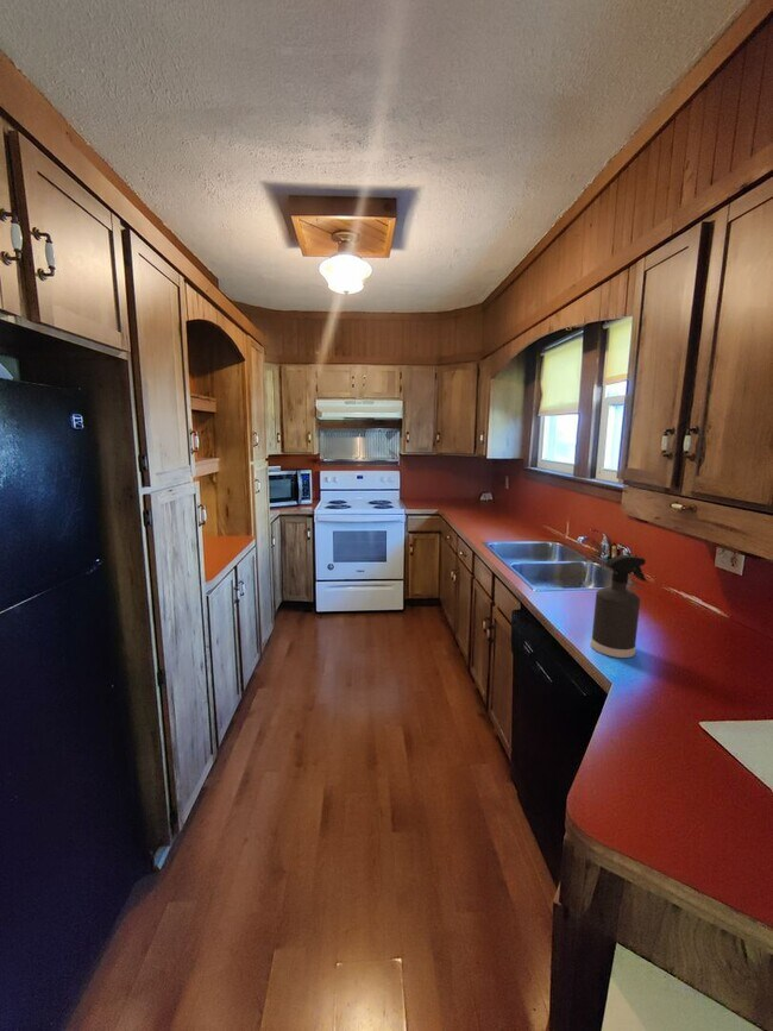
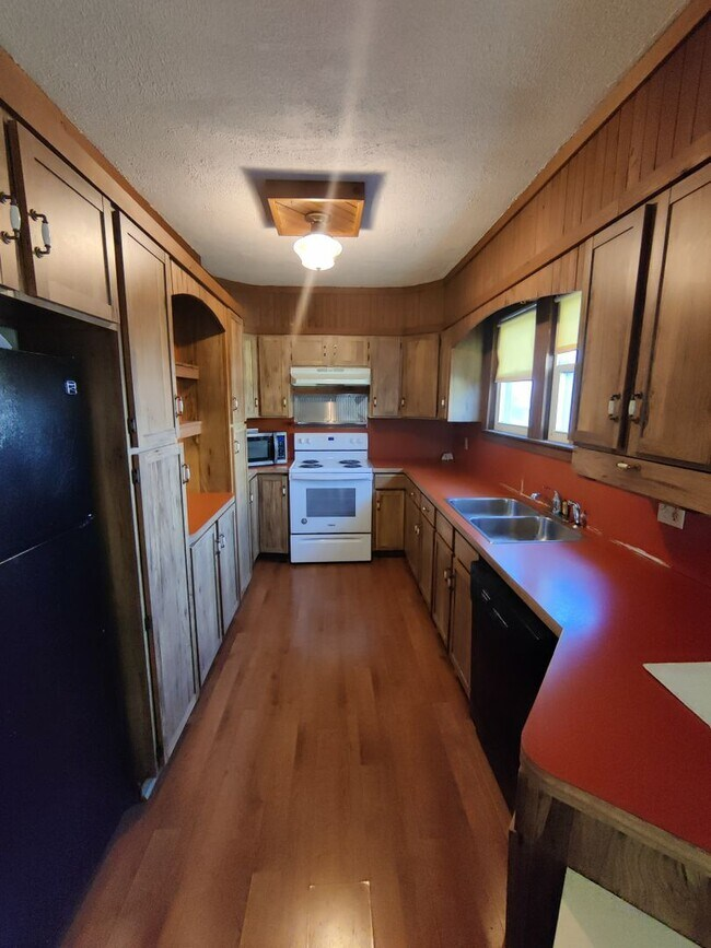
- spray bottle (620, 602)
